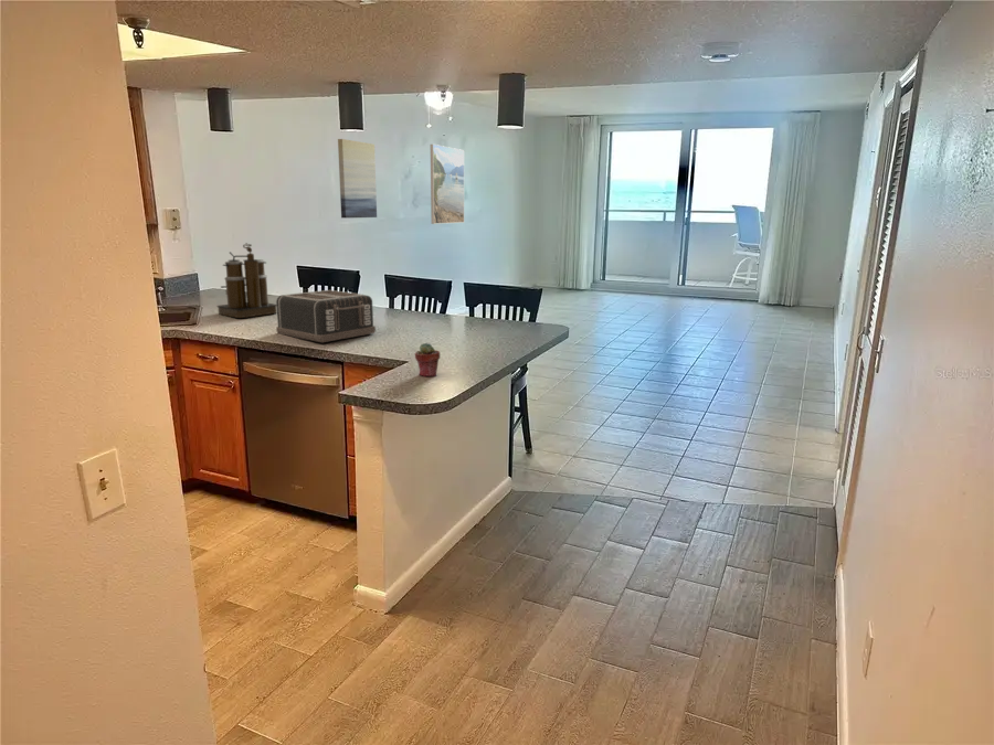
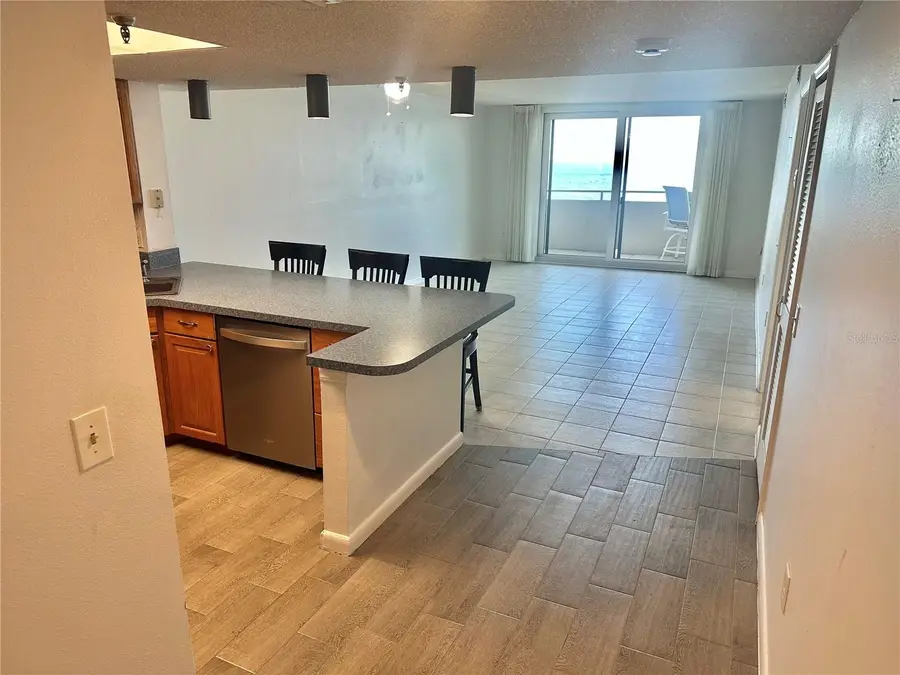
- wall art (358, 180)
- potted succulent (427, 359)
- coffee maker (244, 278)
- toaster (328, 315)
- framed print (447, 185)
